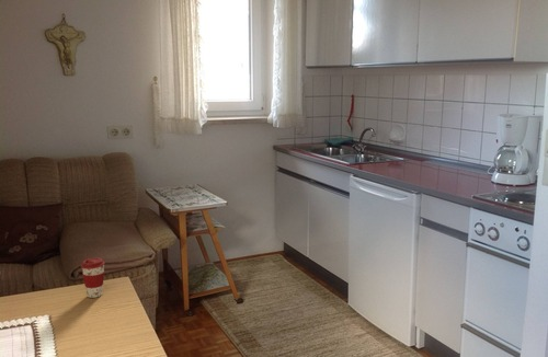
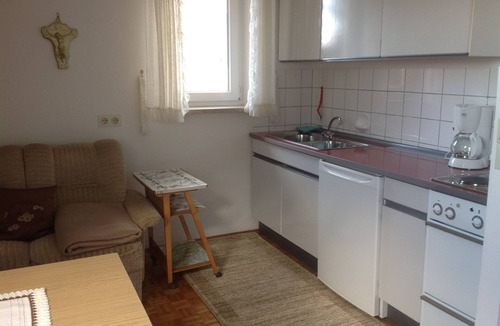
- coffee cup (93, 277)
